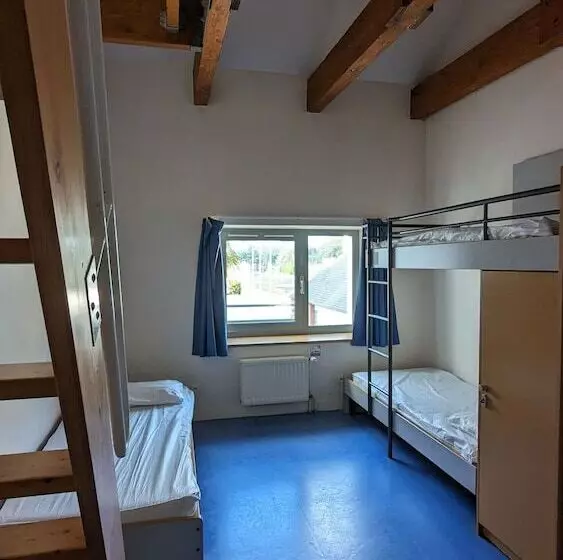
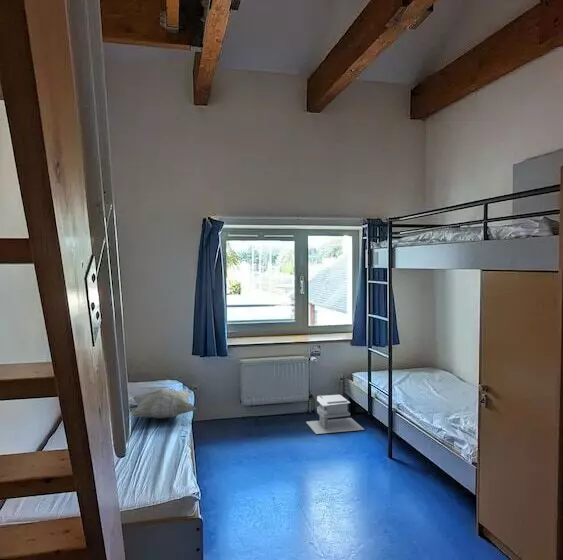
+ architectural model (331, 410)
+ decorative pillow (163, 403)
